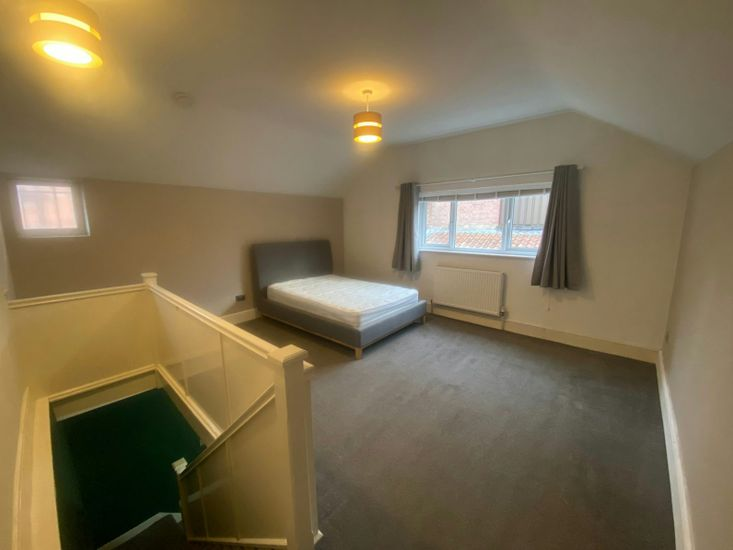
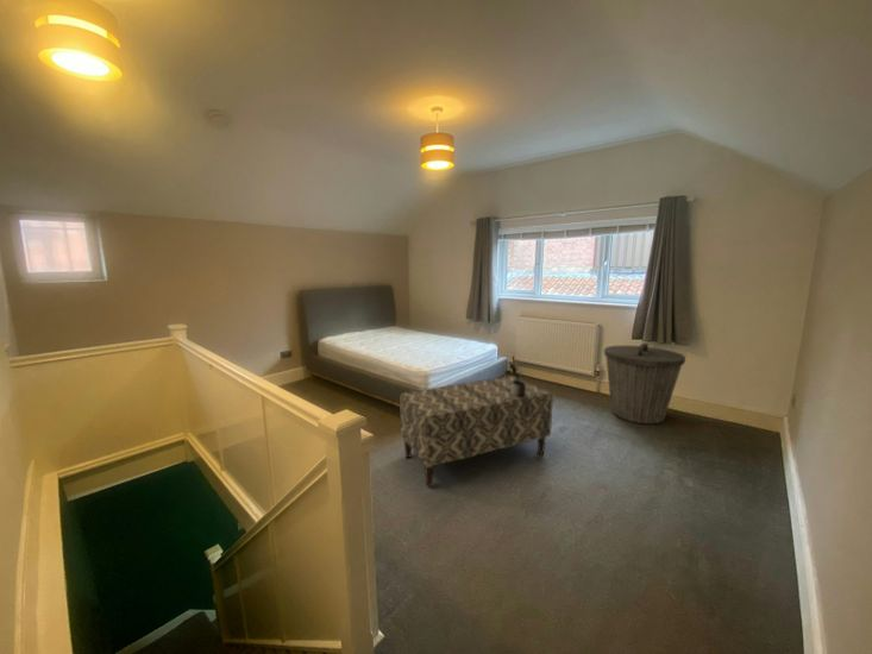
+ potted plant (516, 377)
+ trash can (640, 379)
+ bench (476, 423)
